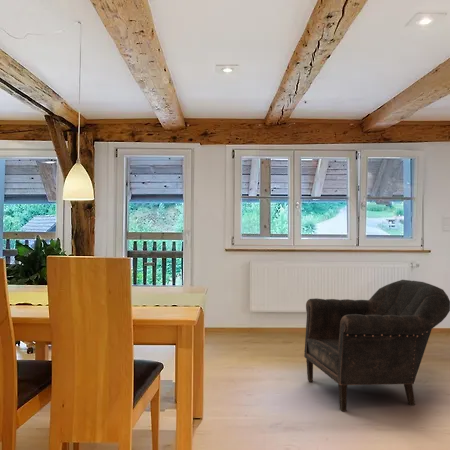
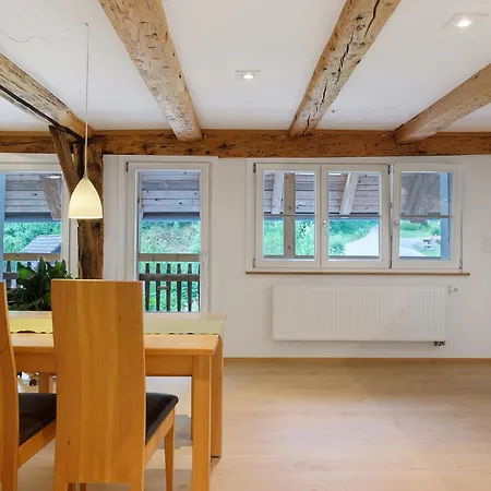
- armchair (377, 336)
